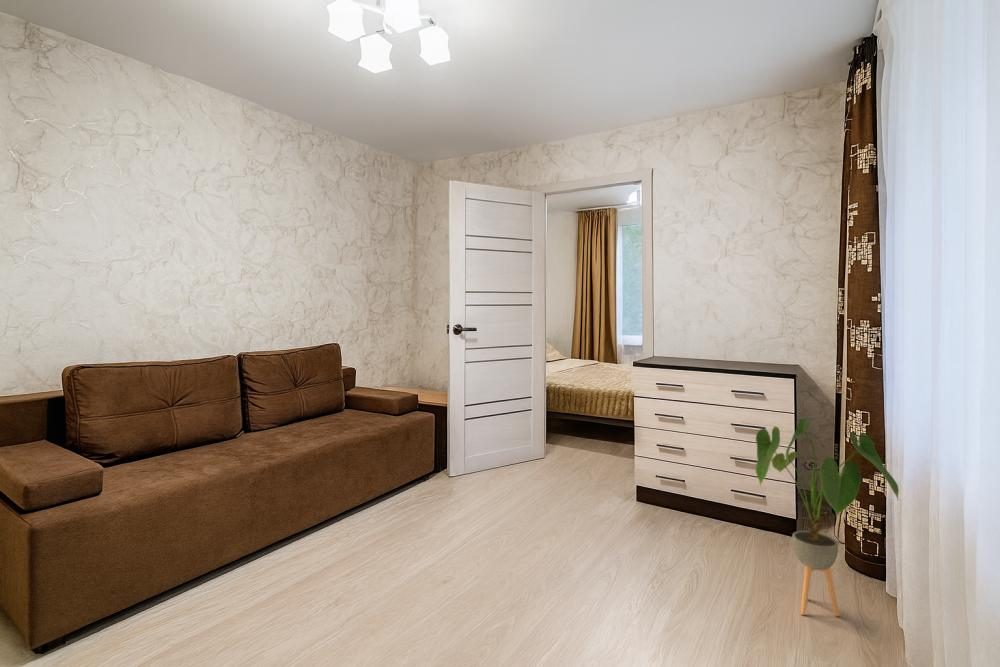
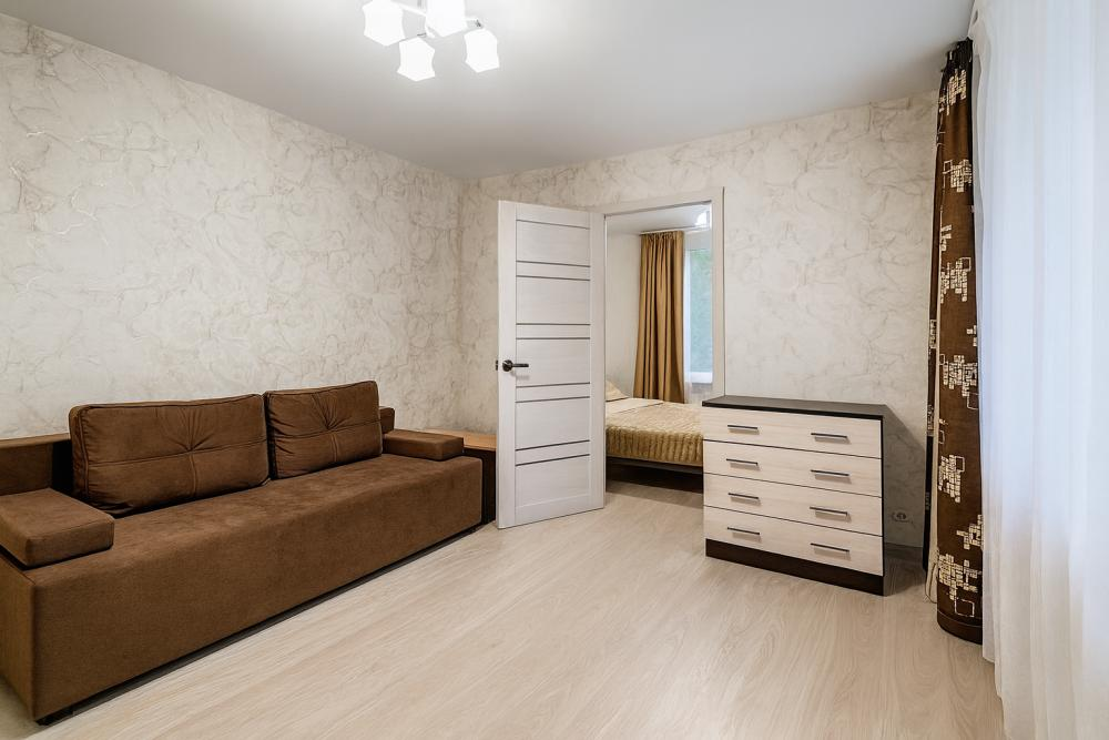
- house plant (821, 518)
